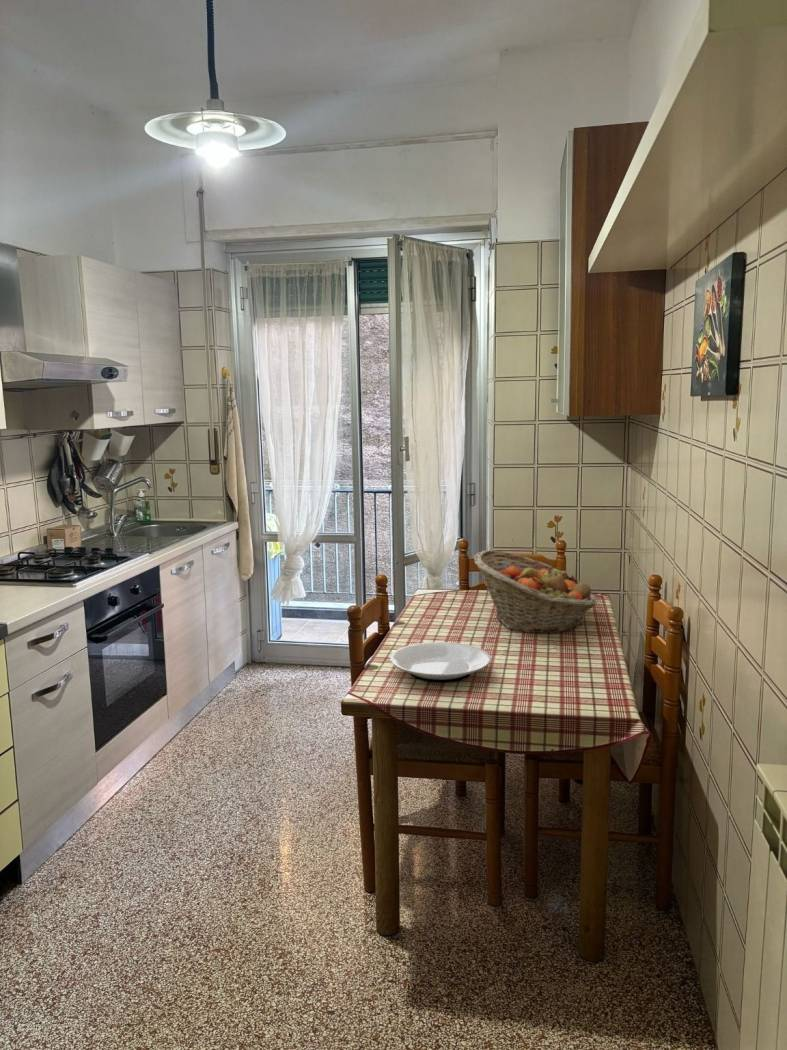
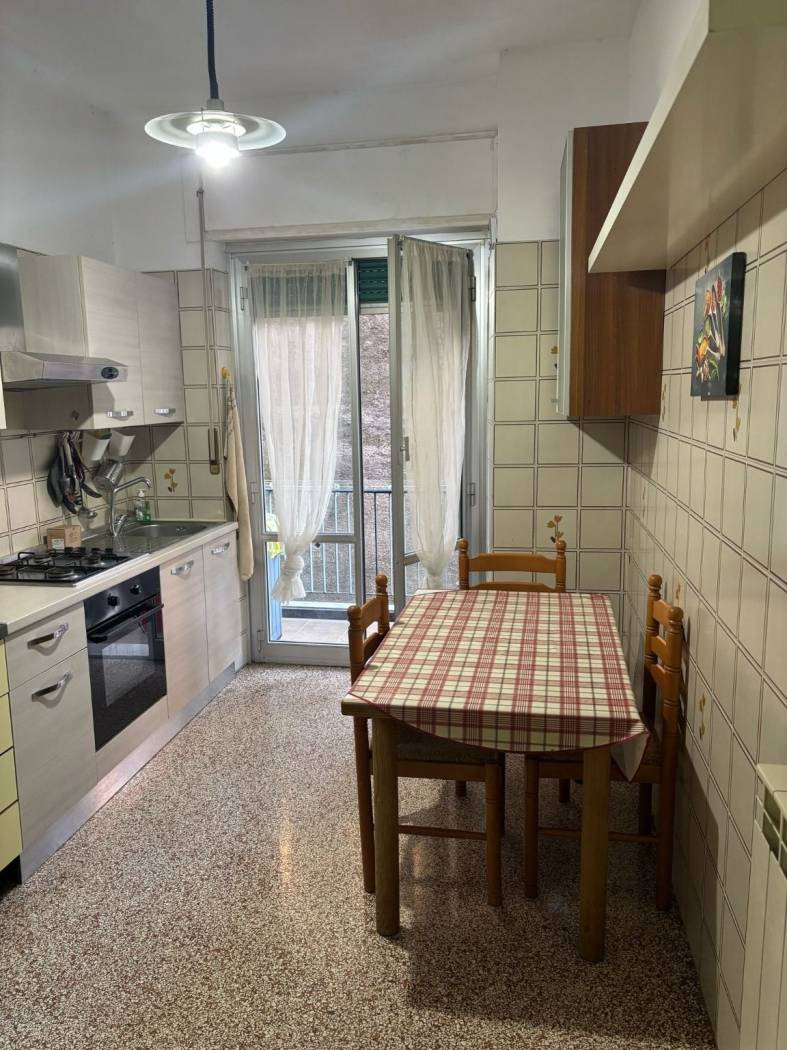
- fruit basket (533, 587)
- plate (440, 664)
